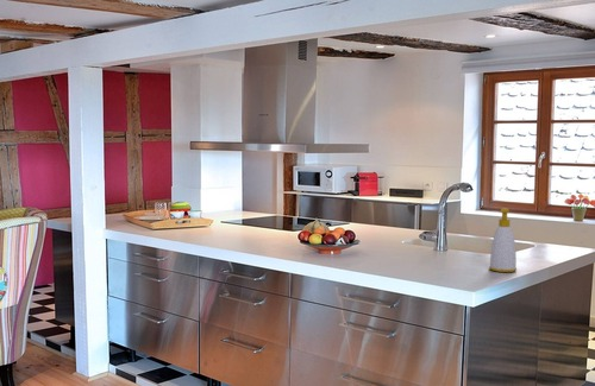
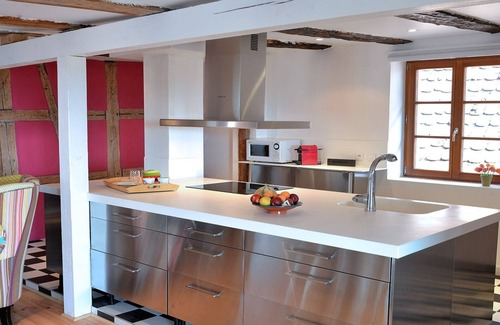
- soap bottle (503, 239)
